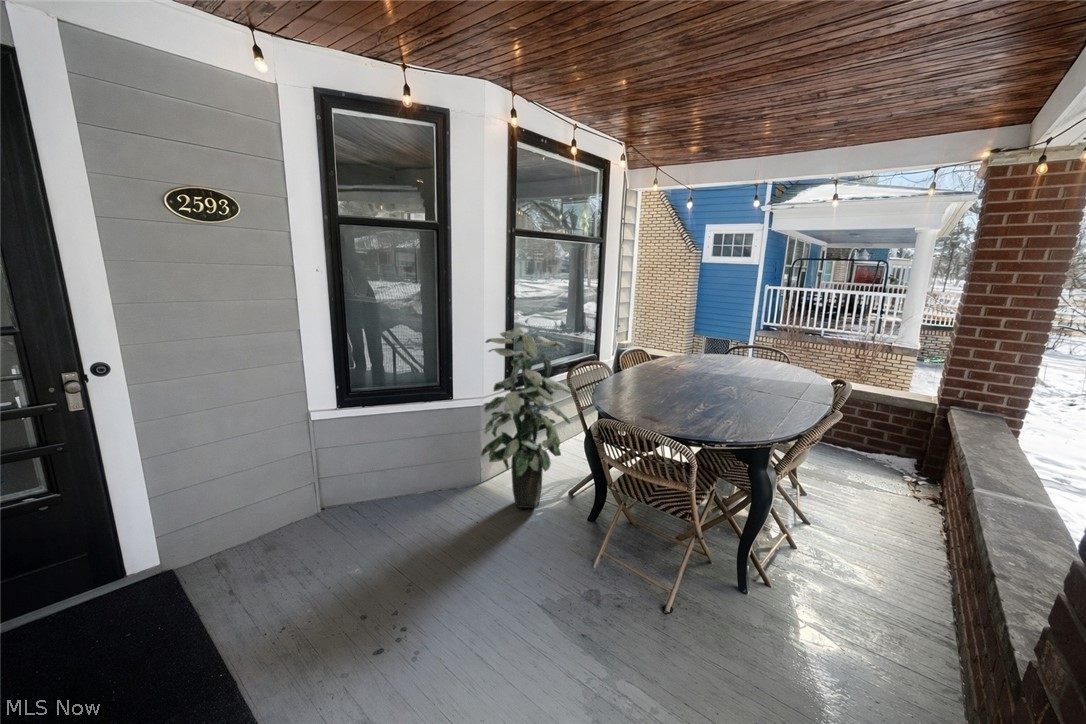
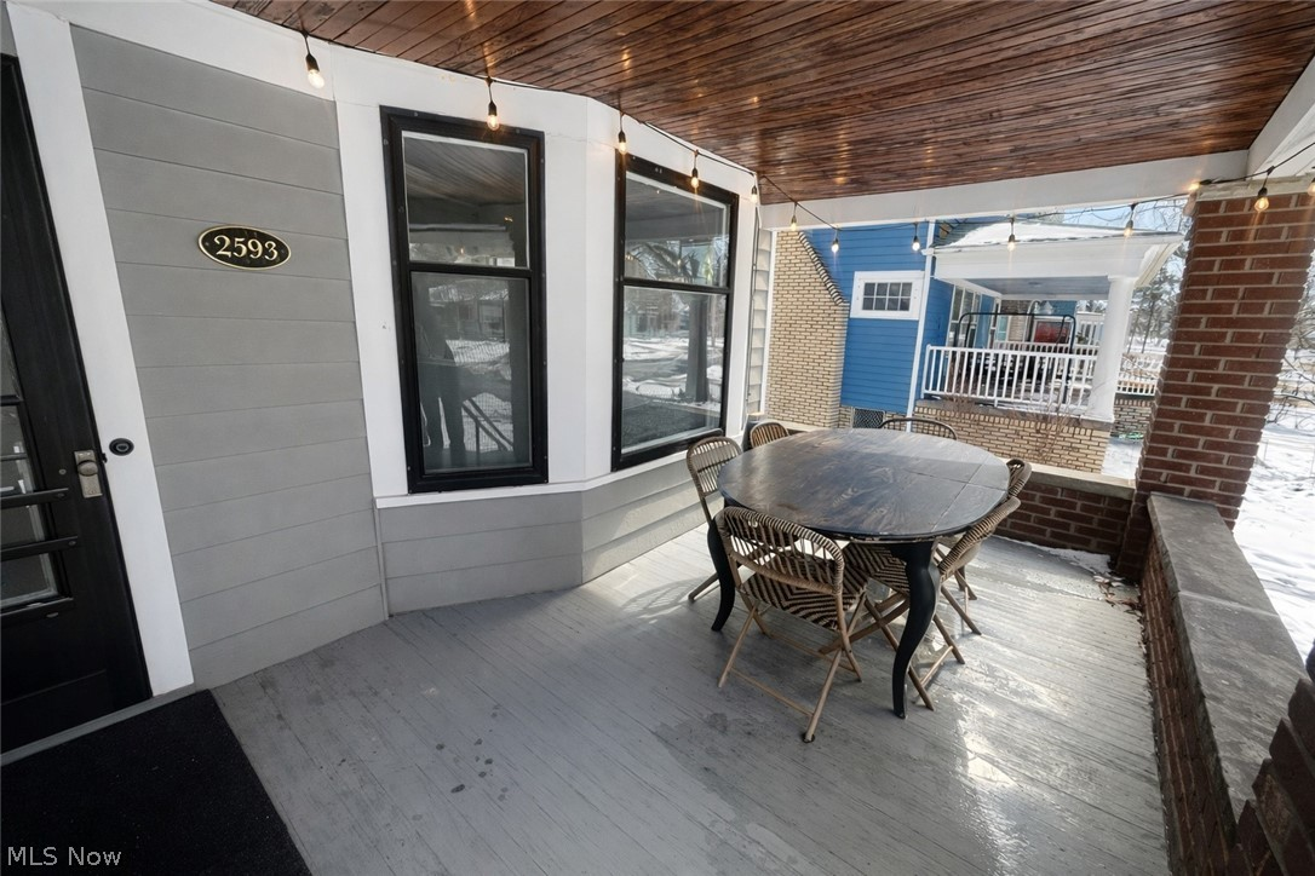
- indoor plant (524, 416)
